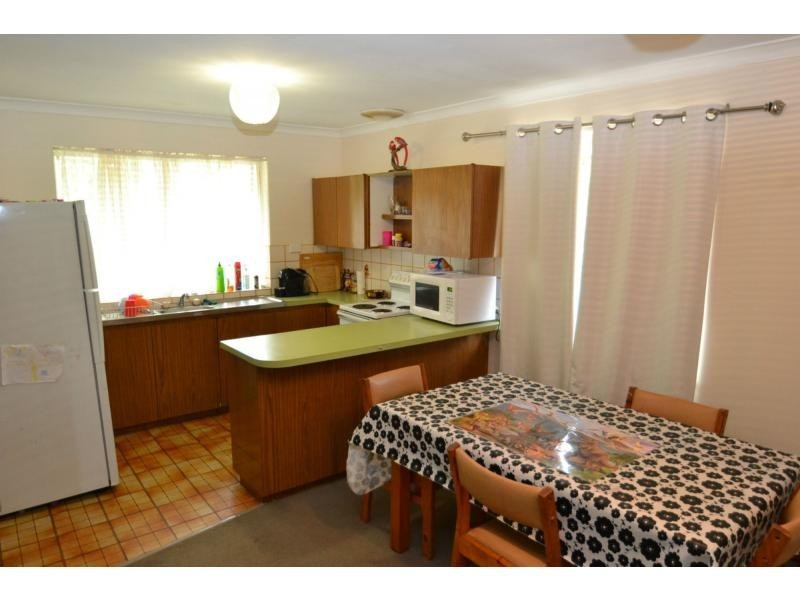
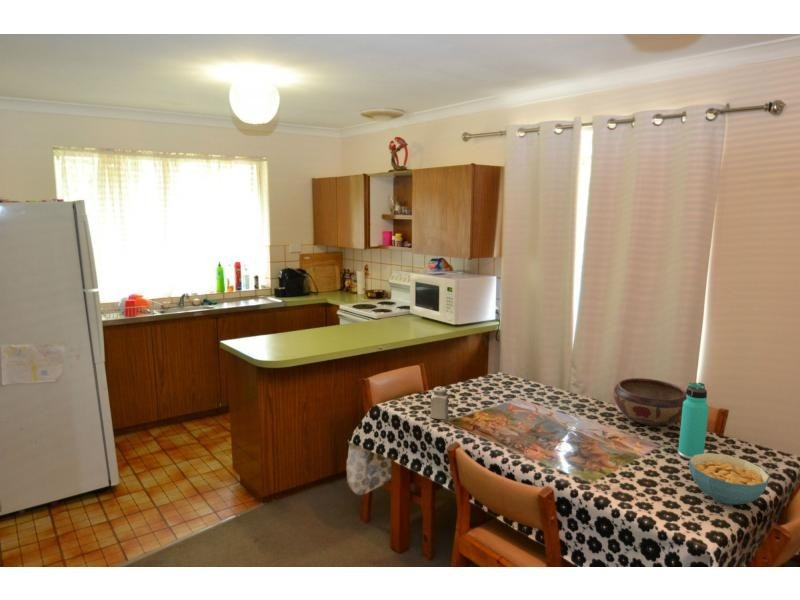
+ cereal bowl (726, 483)
+ salt shaker (439, 402)
+ decorative bowl (649, 403)
+ thermos bottle (694, 419)
